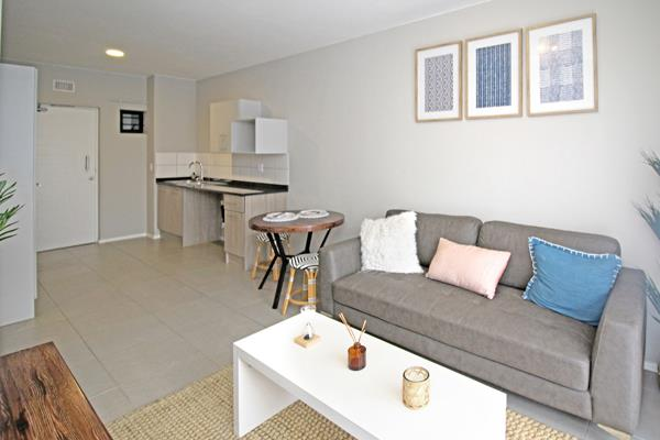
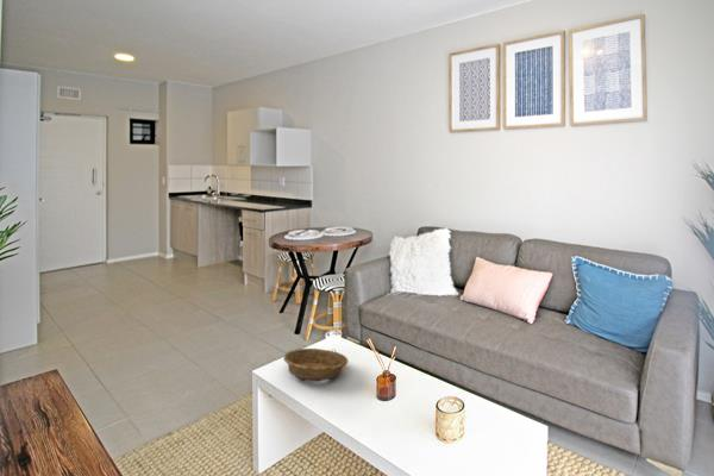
+ decorative bowl (315, 365)
